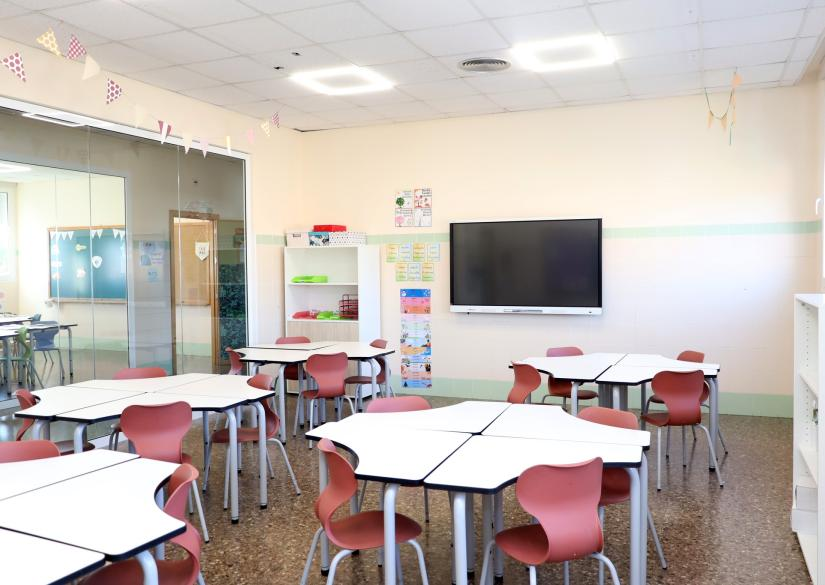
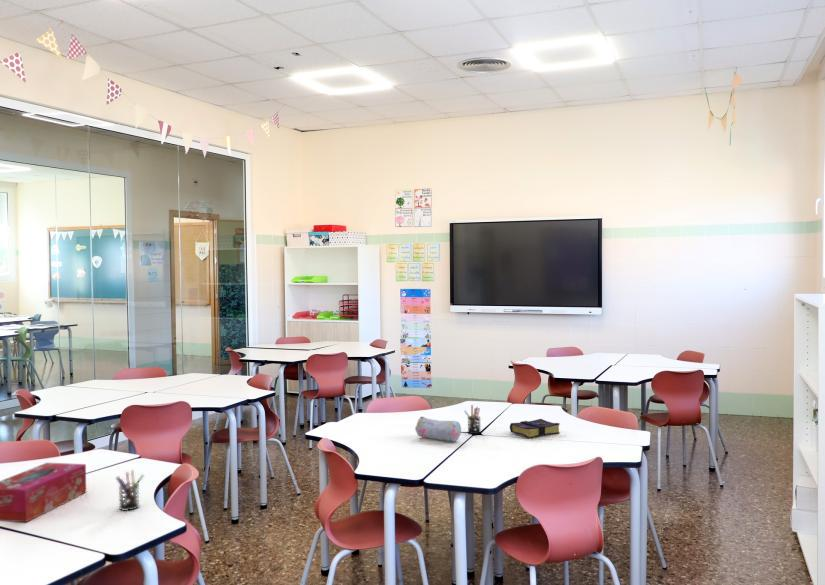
+ pen holder (472, 419)
+ tissue box (37, 490)
+ book (534, 427)
+ pen holder (131, 488)
+ pencil case (438, 428)
